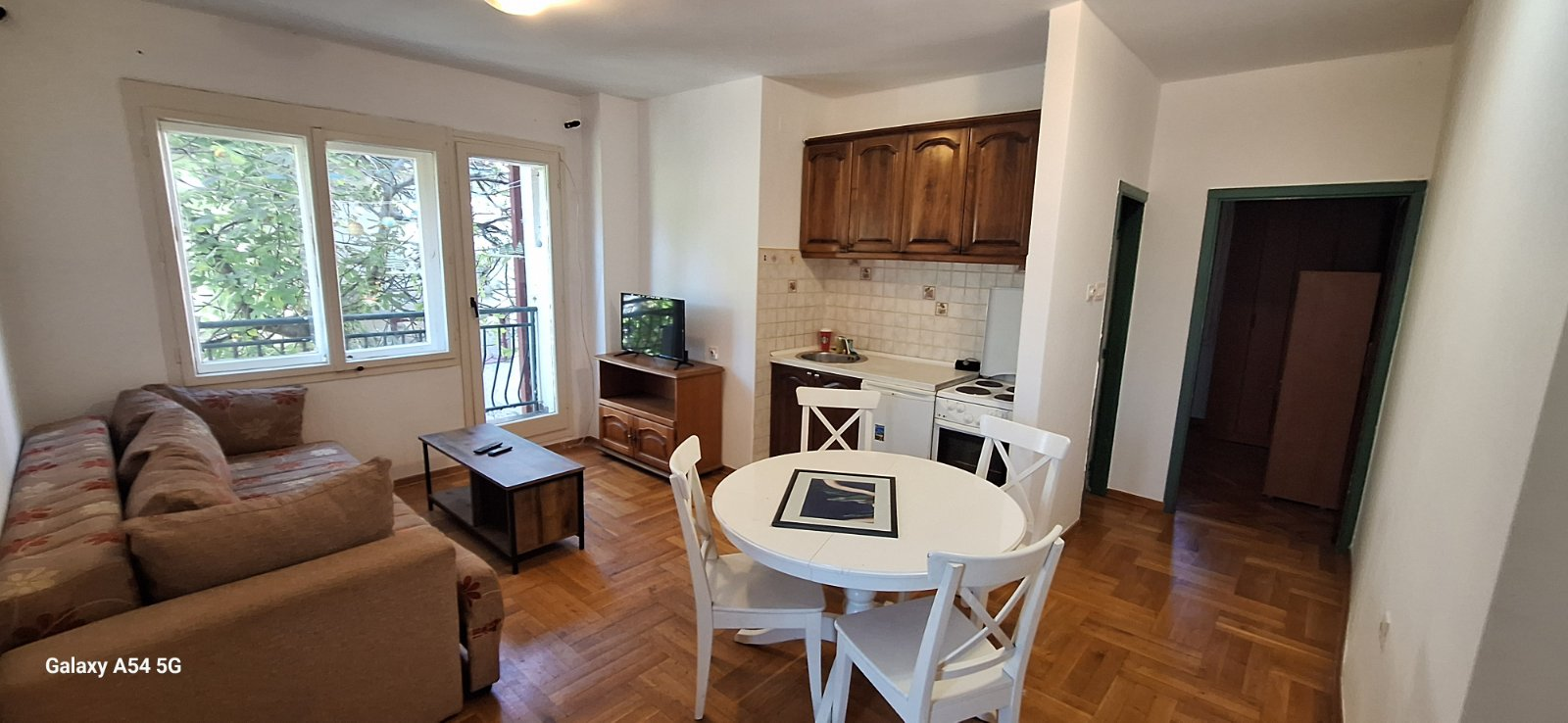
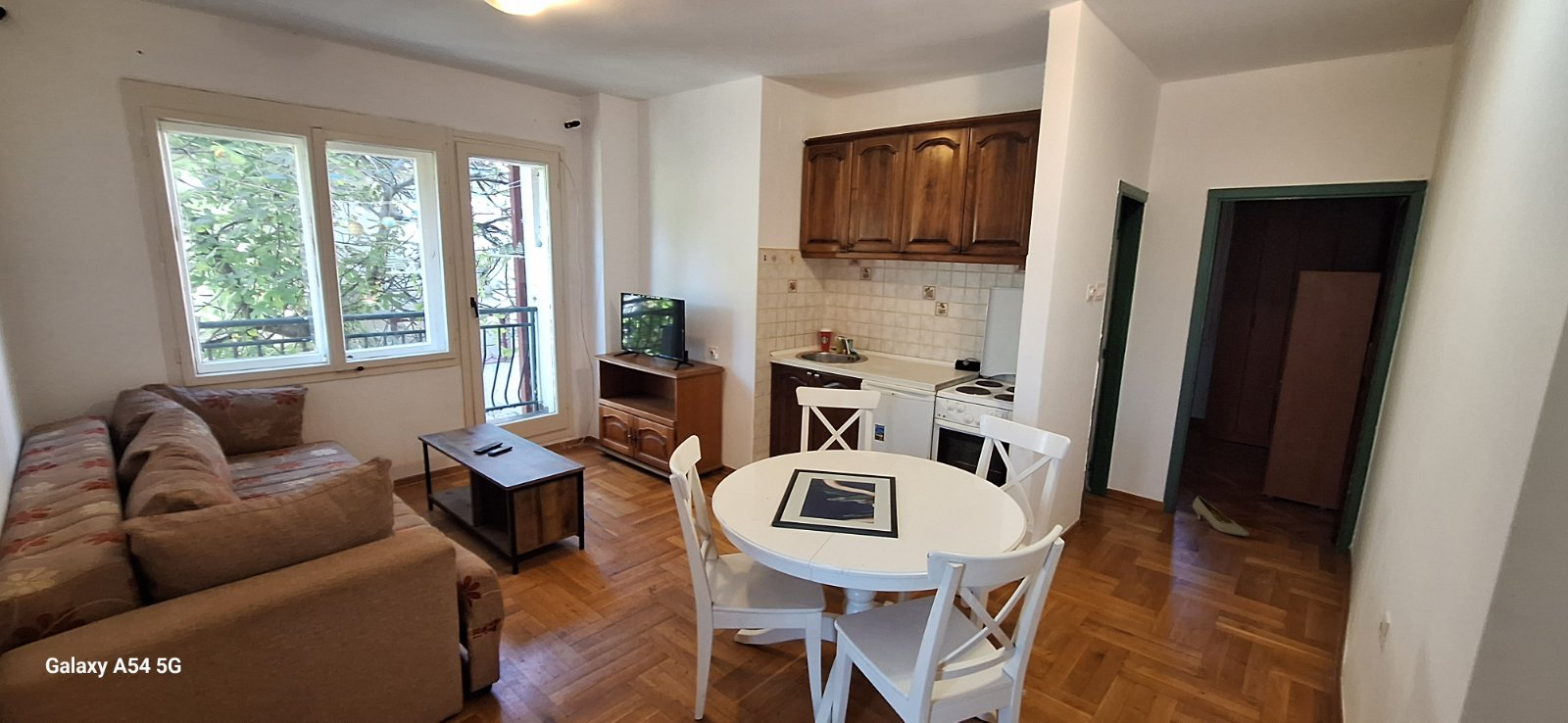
+ shoe (1220, 515)
